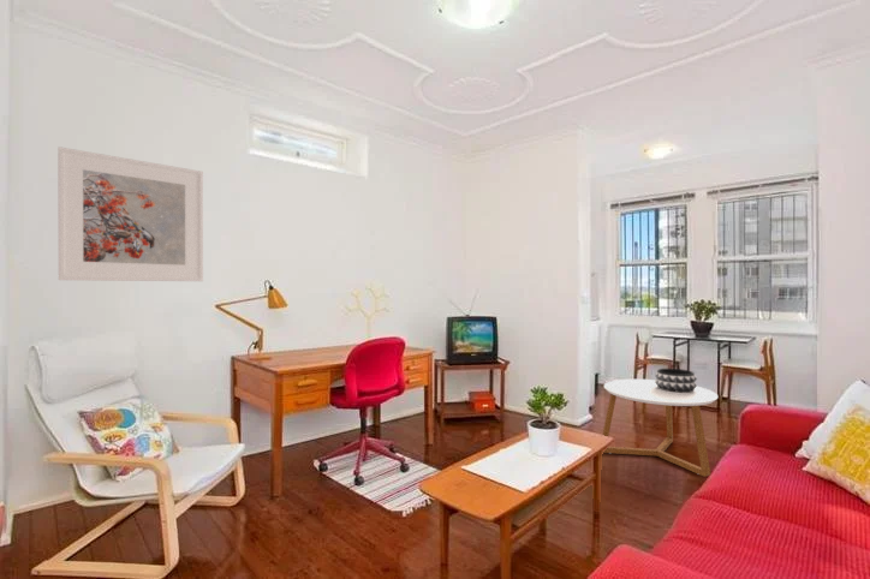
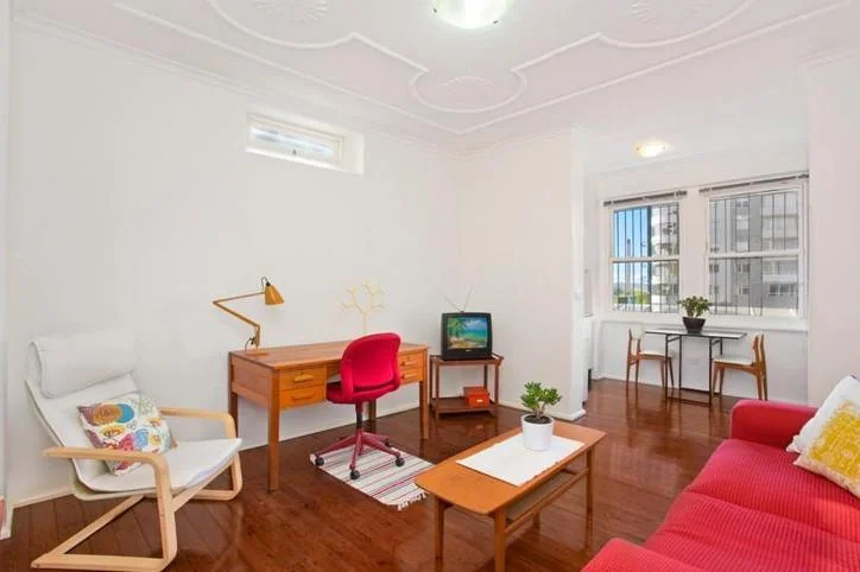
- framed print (137, 220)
- decorative bowl (675, 380)
- coffee table (667, 422)
